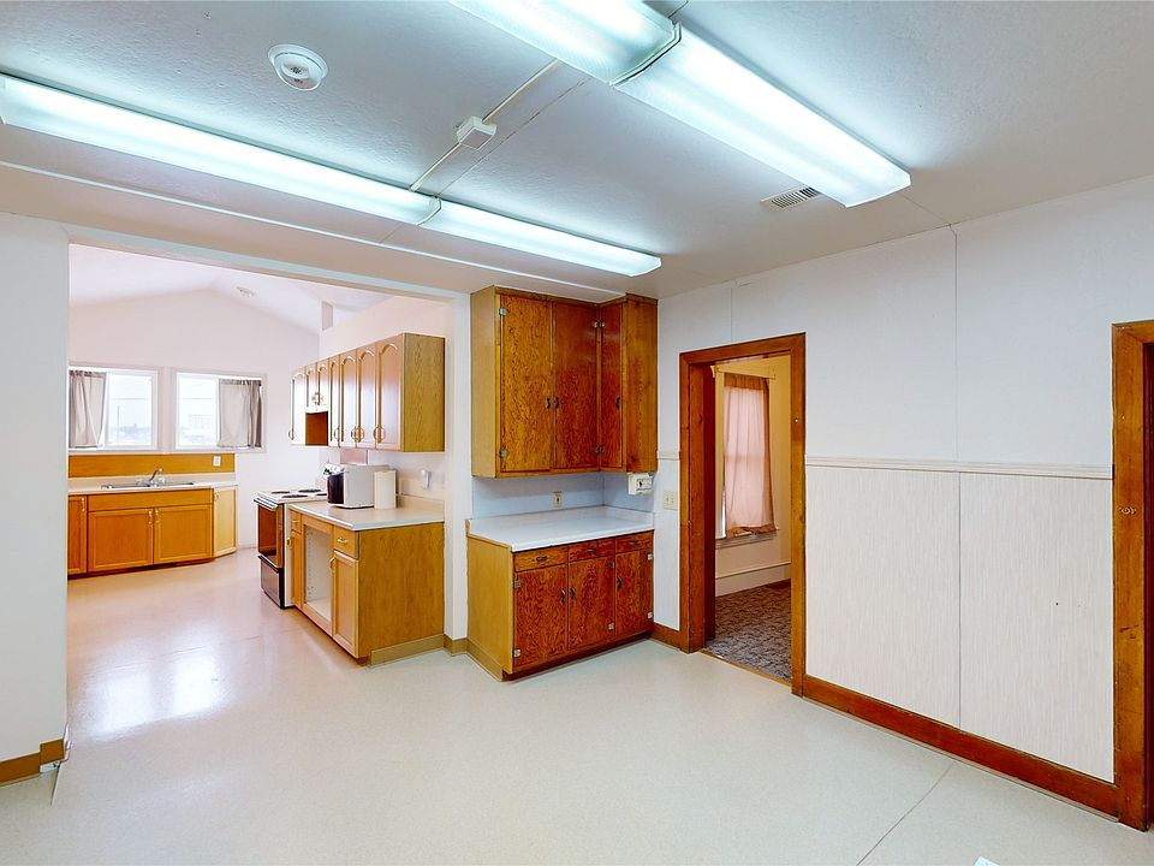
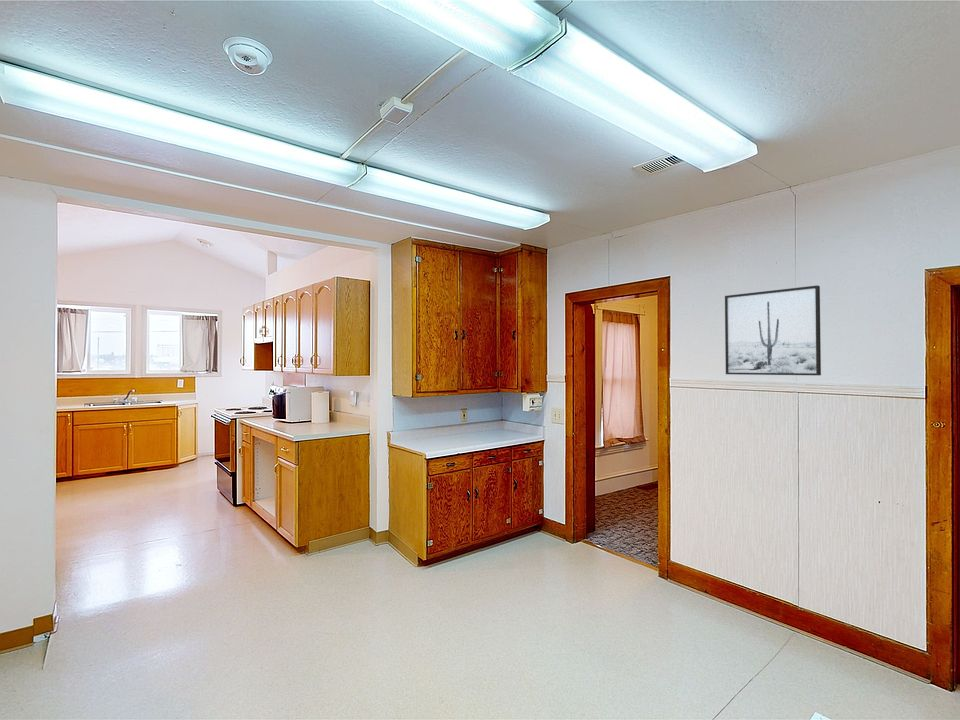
+ wall art (769, 333)
